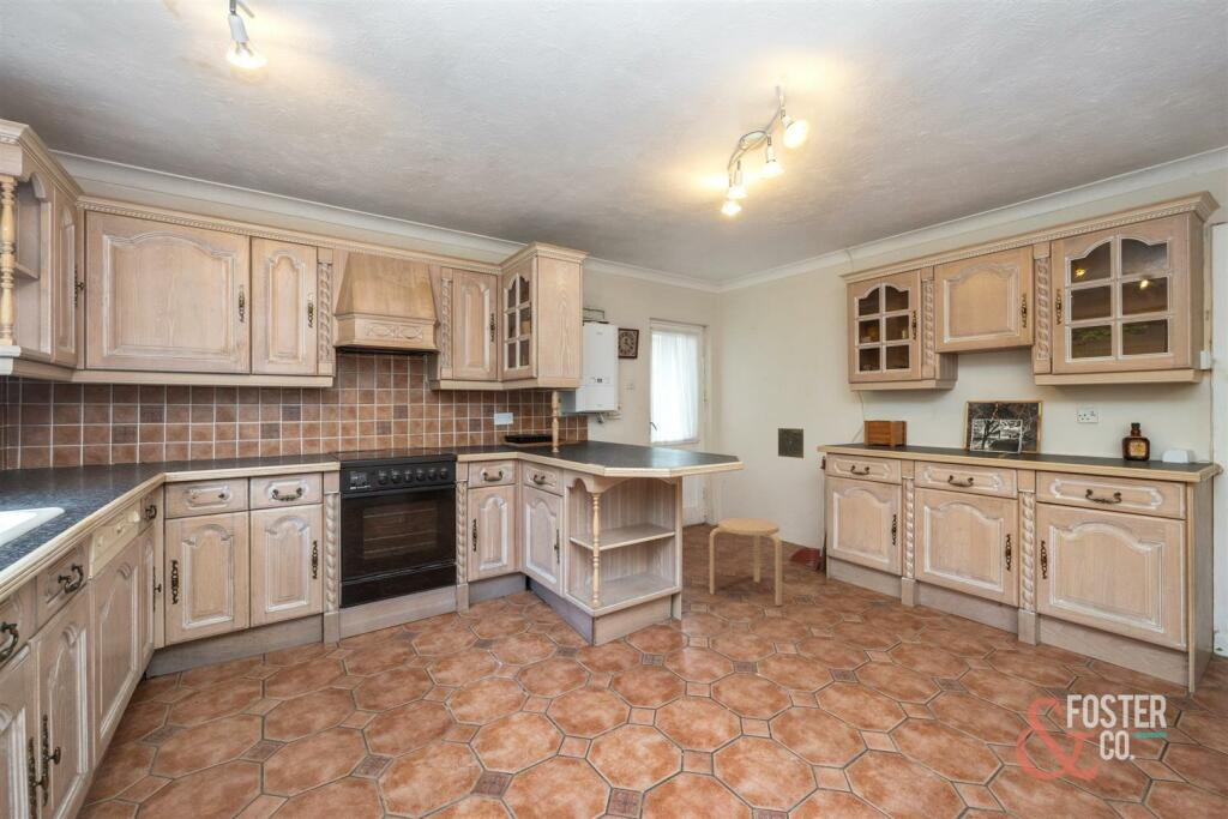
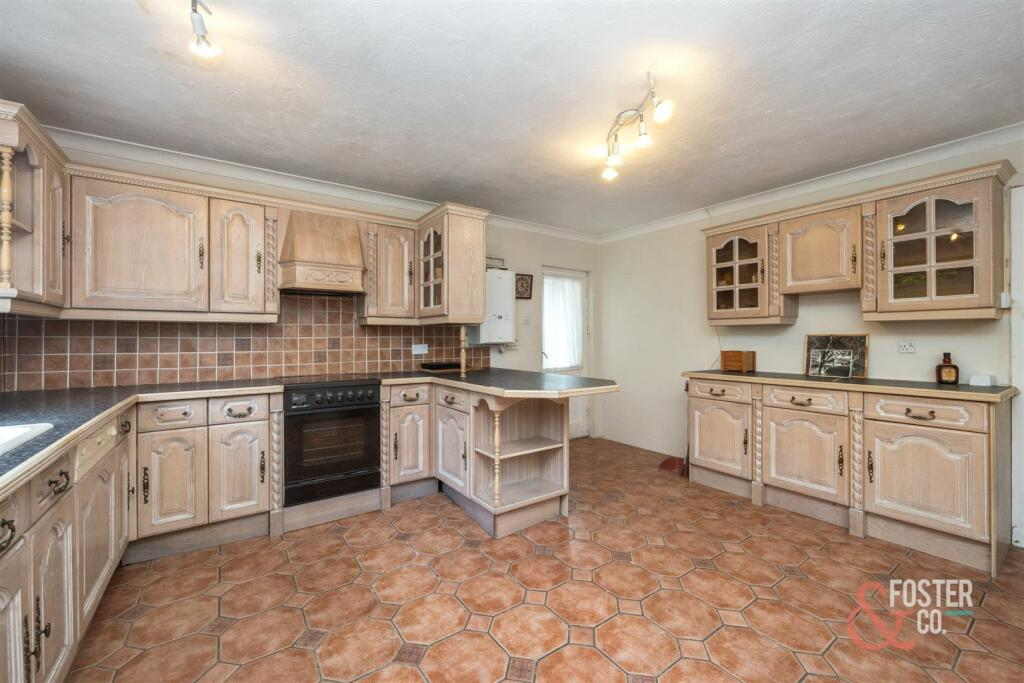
- decorative tile (790, 442)
- stool (754, 558)
